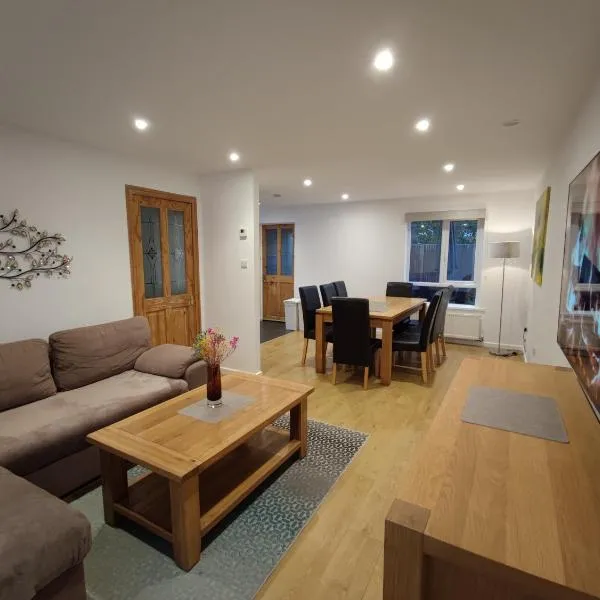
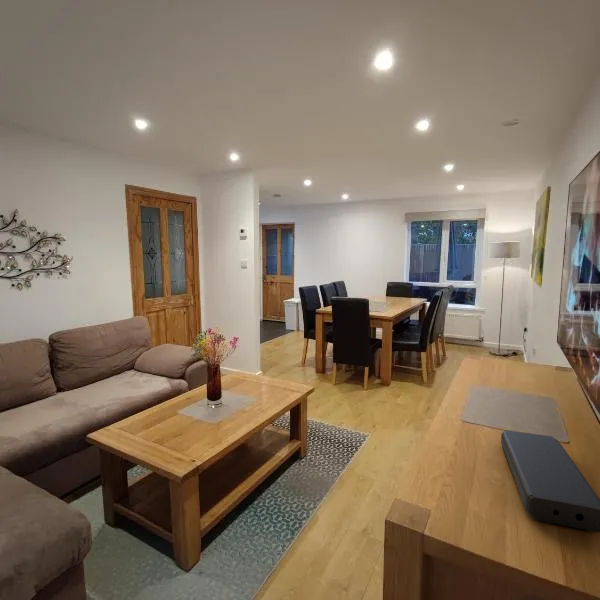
+ power bank (545, 471)
